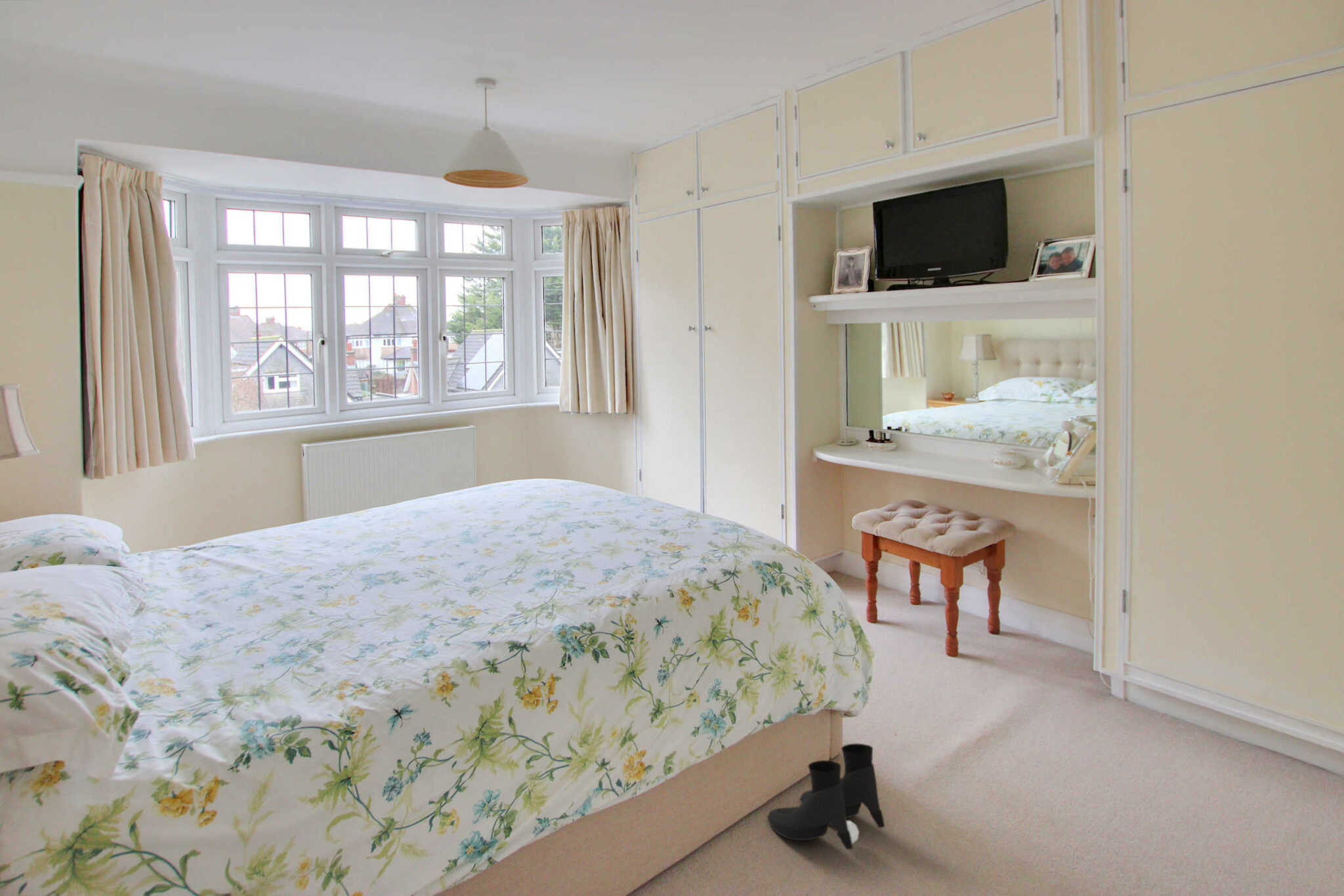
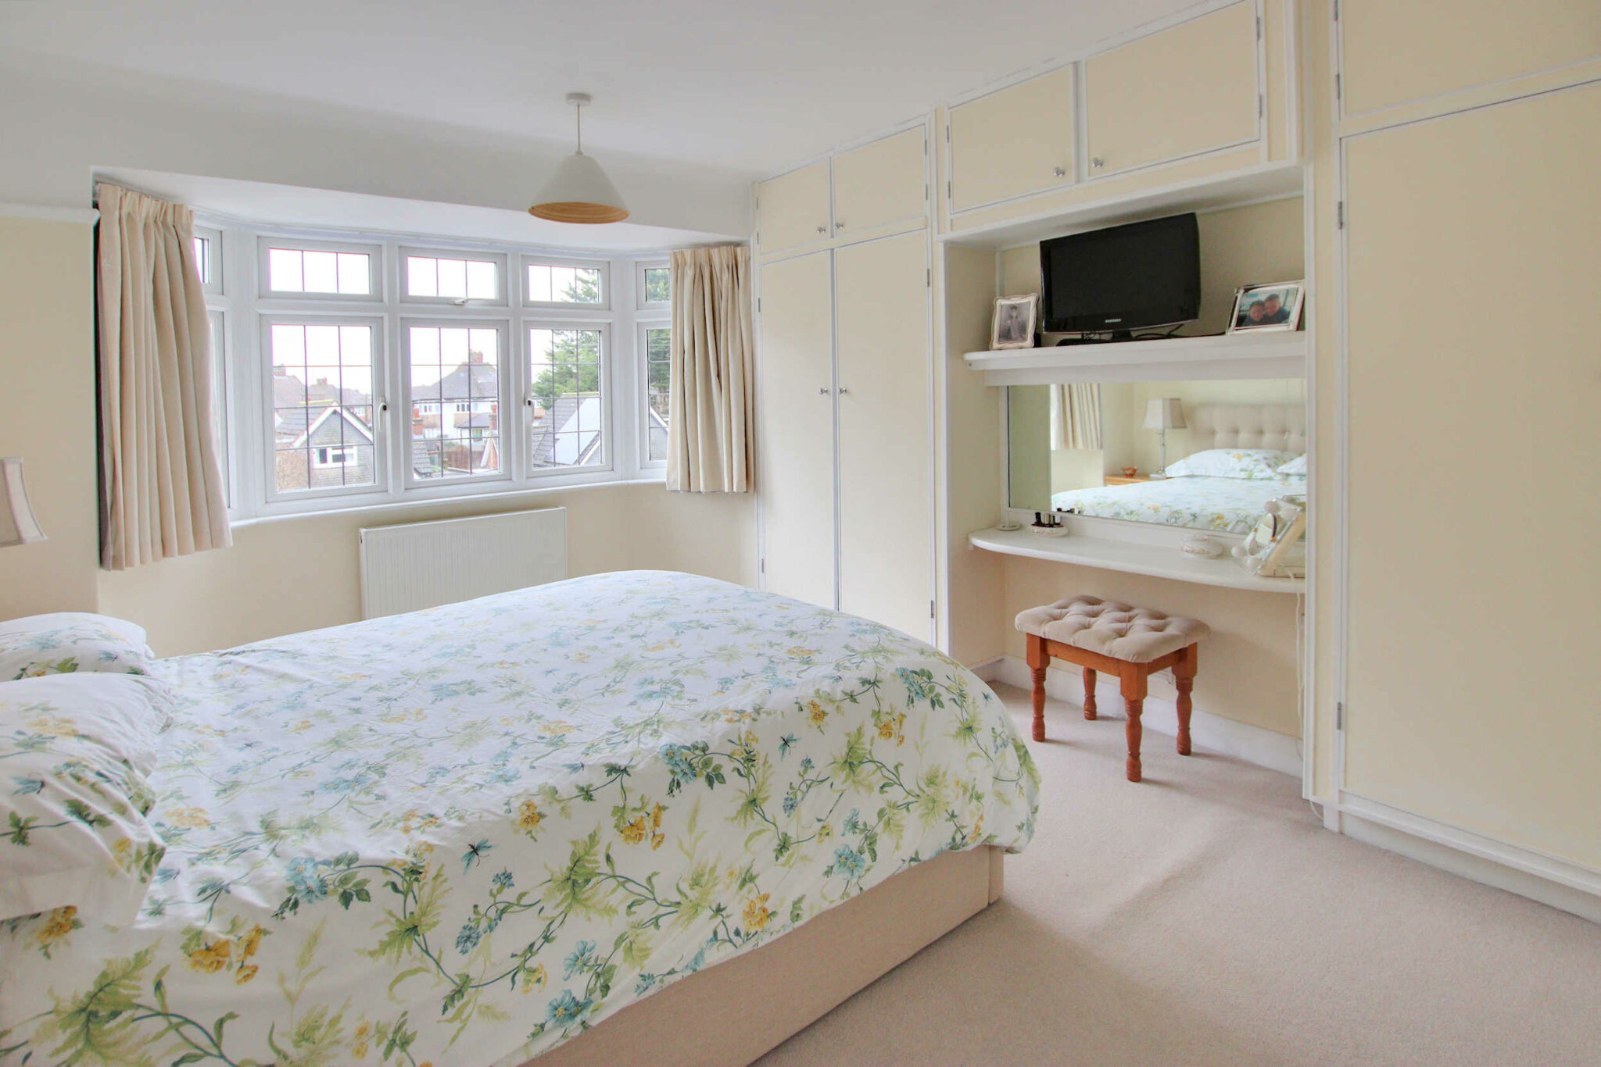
- boots (824, 786)
